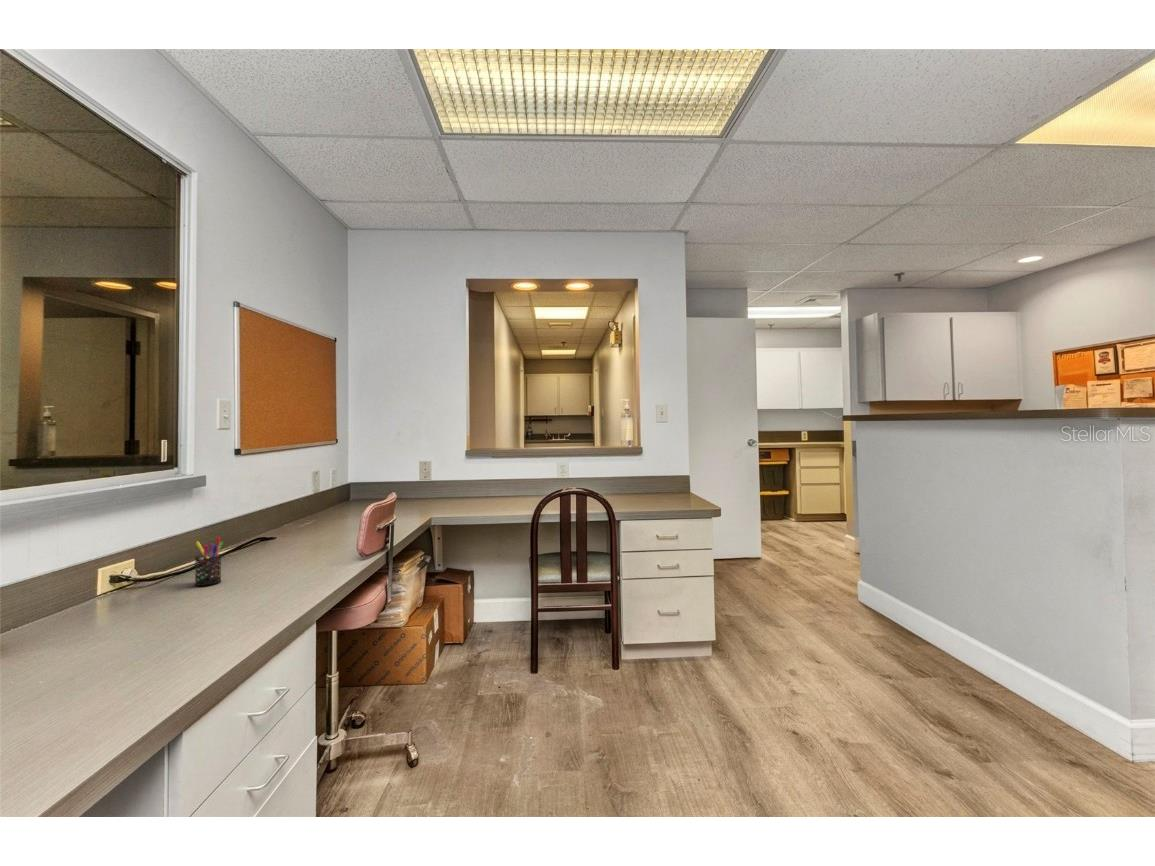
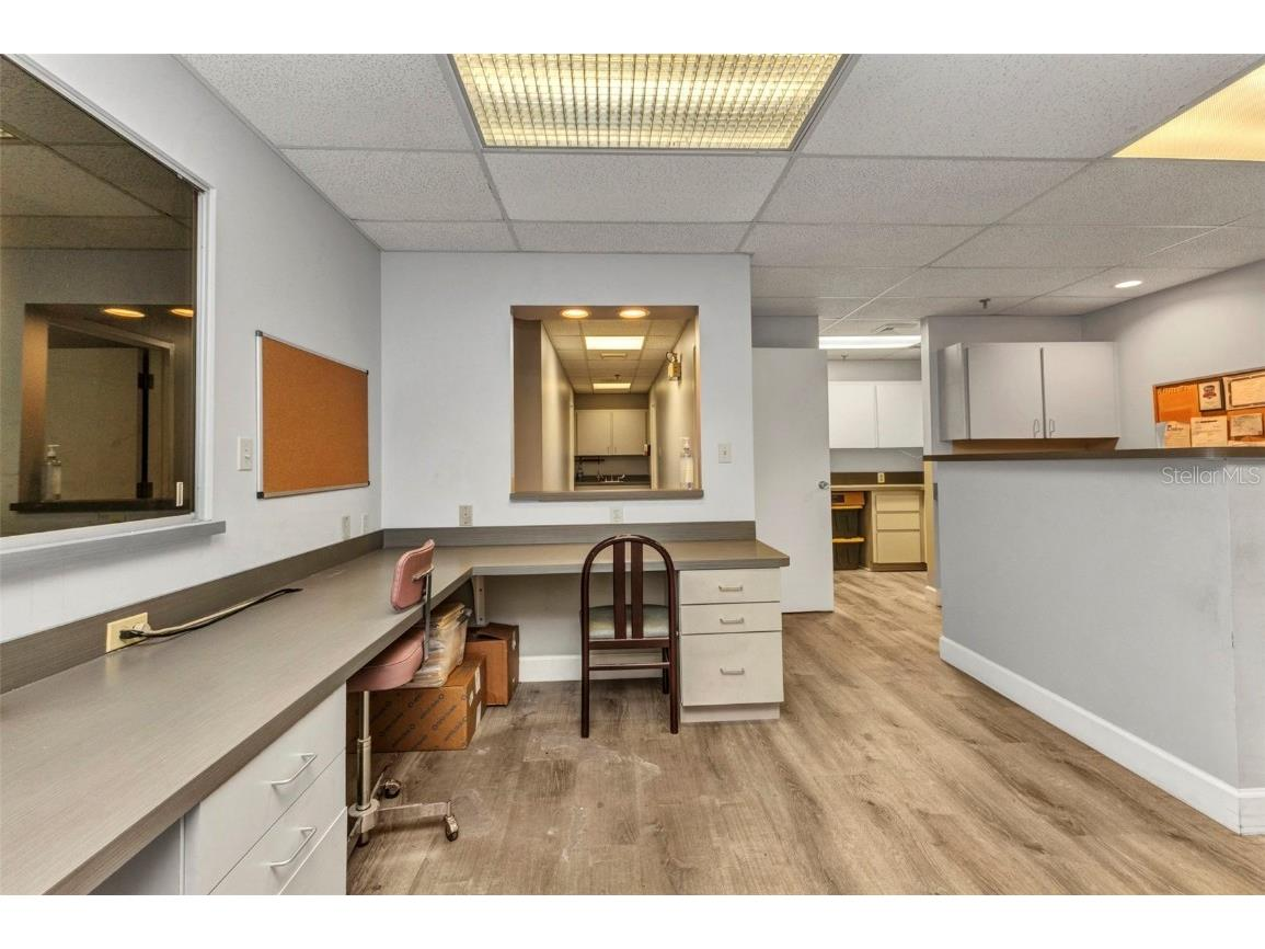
- pen holder (211, 559)
